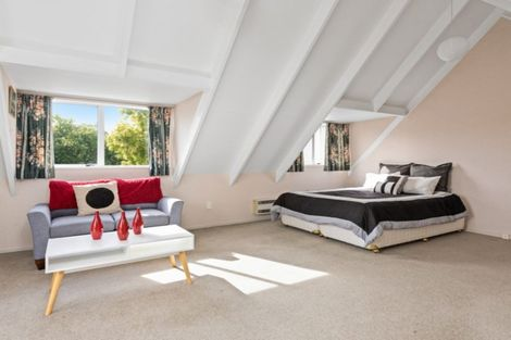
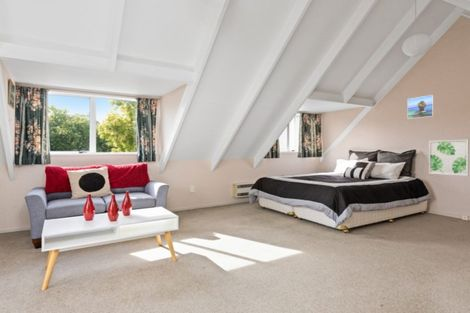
+ wall art (447, 157)
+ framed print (420, 107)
